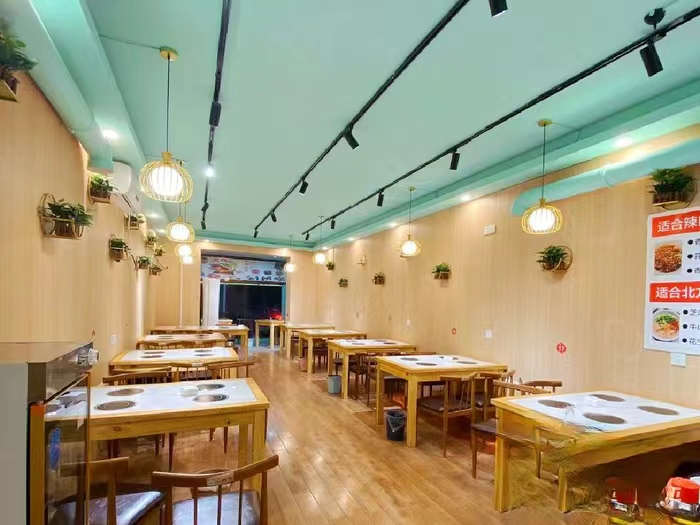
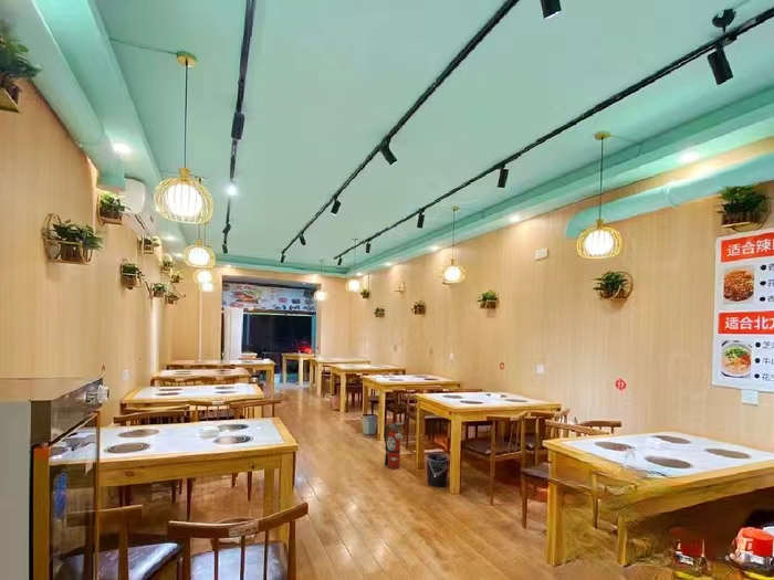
+ fire extinguisher (393, 444)
